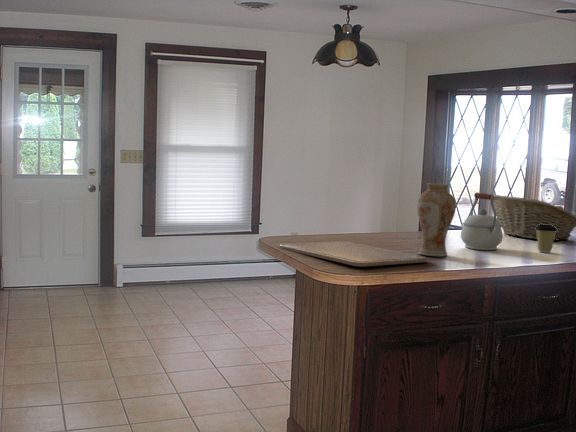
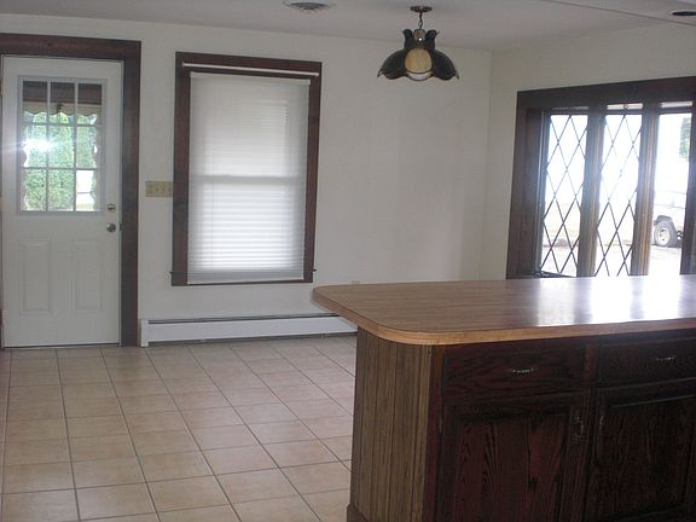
- fruit basket (532, 216)
- kettle (484, 221)
- coffee cup (545, 238)
- chopping board (350, 252)
- vase (435, 219)
